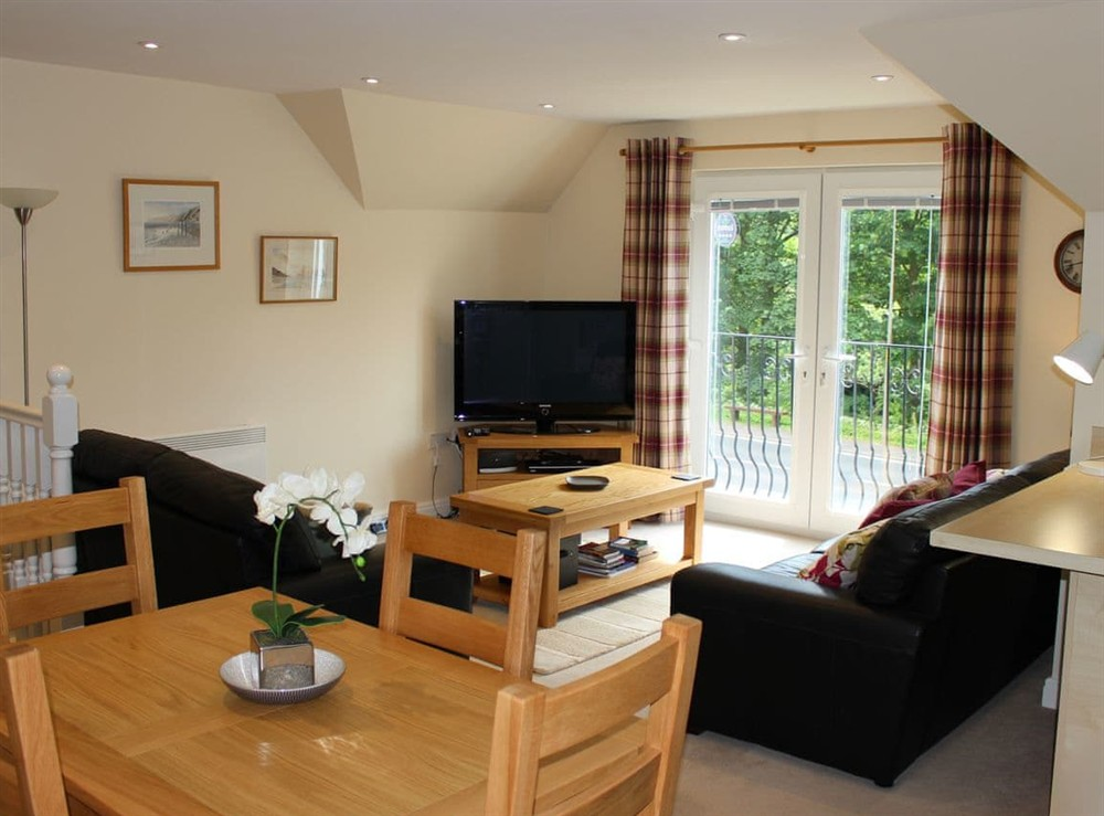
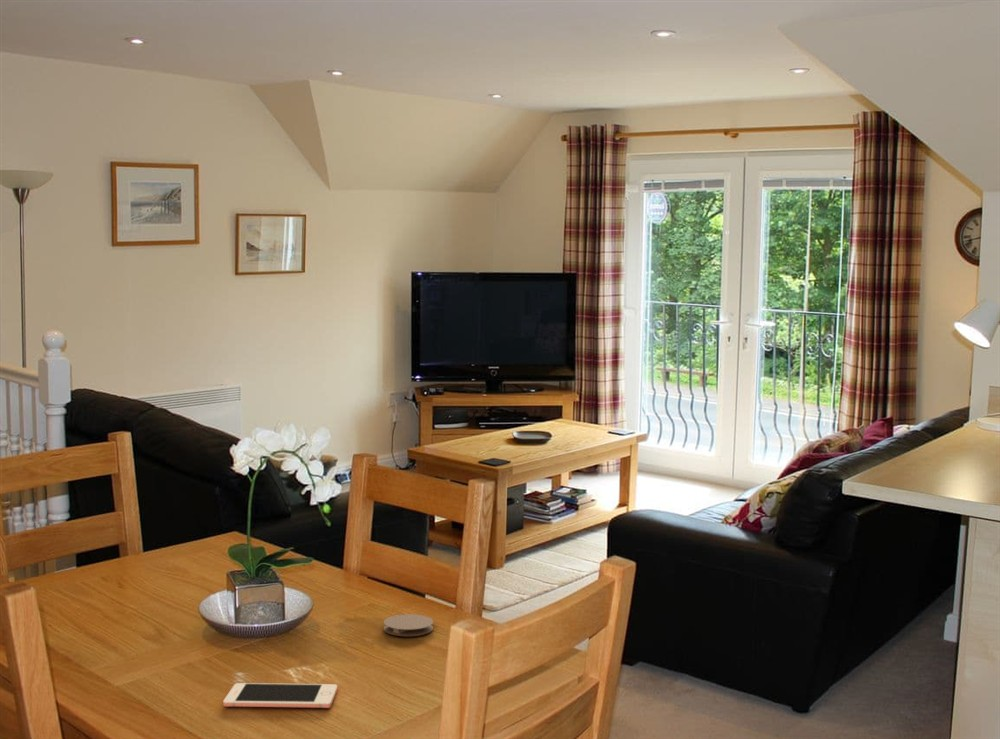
+ coaster (408, 625)
+ cell phone (281, 695)
